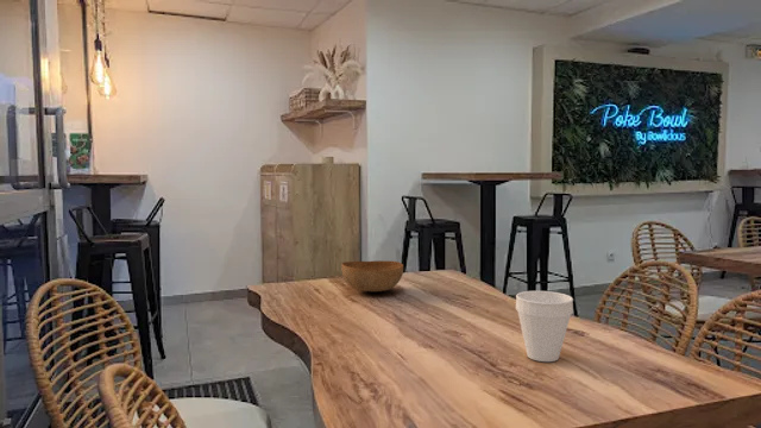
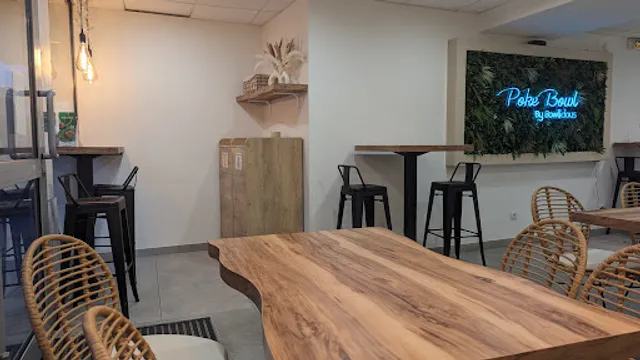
- bowl (372, 277)
- cup (543, 326)
